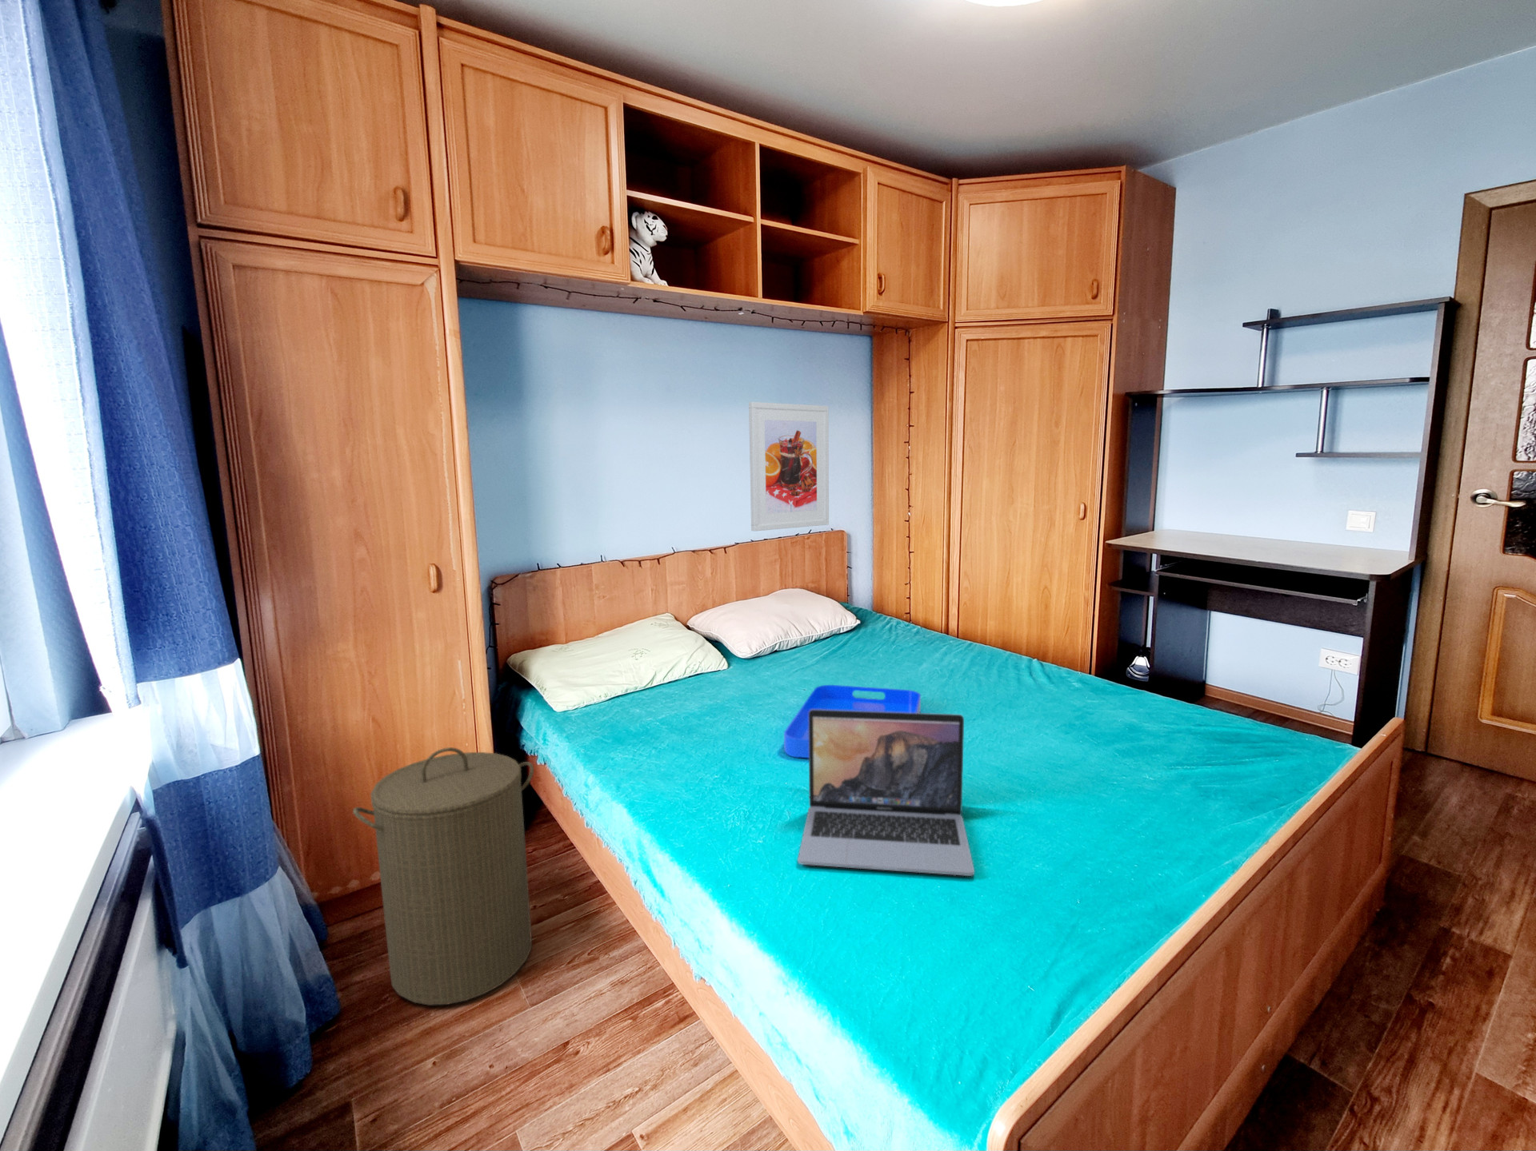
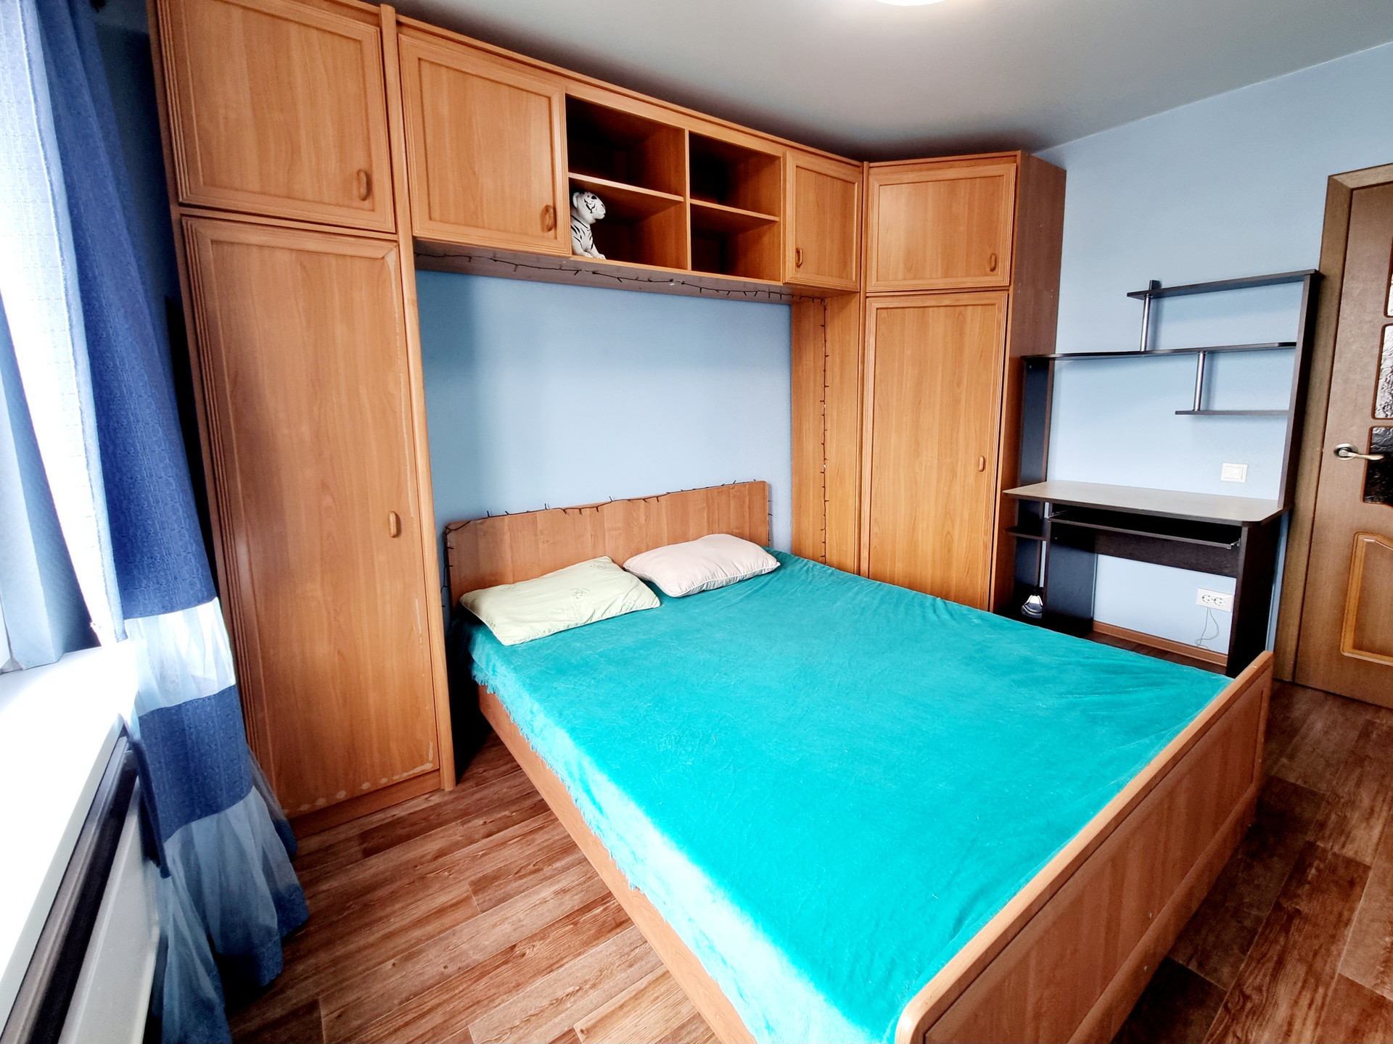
- laundry hamper (455, 855)
- serving tray (856, 710)
- laptop (884, 787)
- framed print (791, 465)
